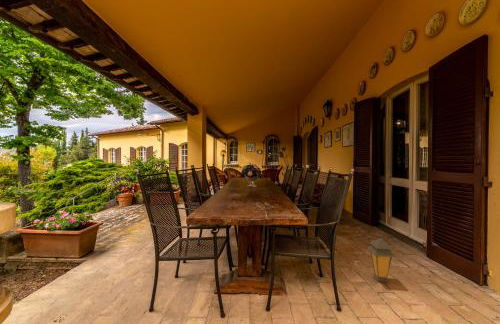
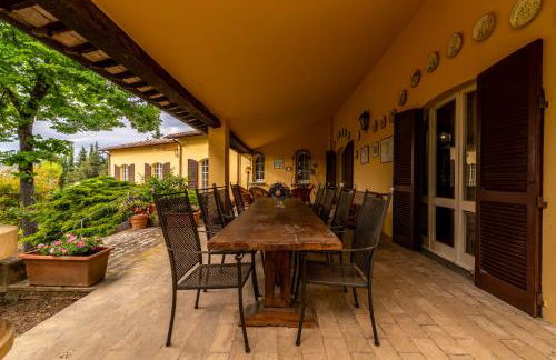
- lantern (380, 258)
